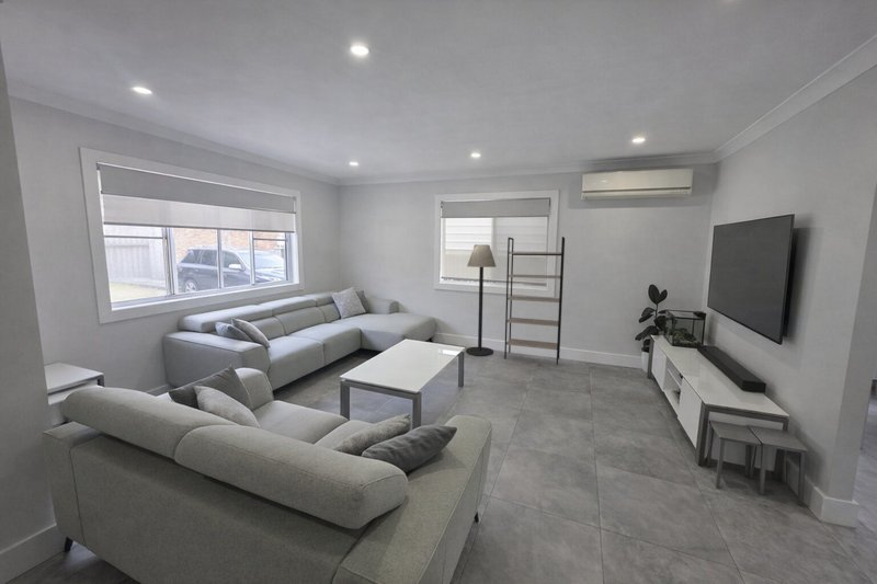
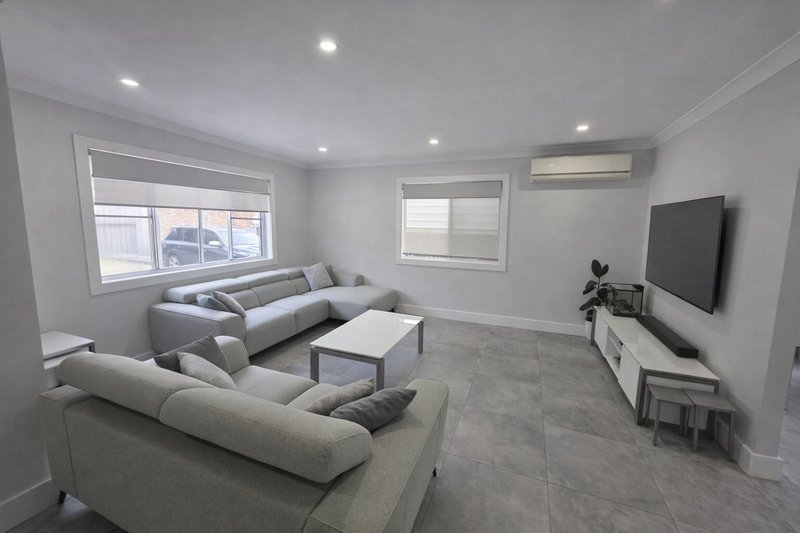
- shelving unit (534, 299)
- floor lamp (480, 299)
